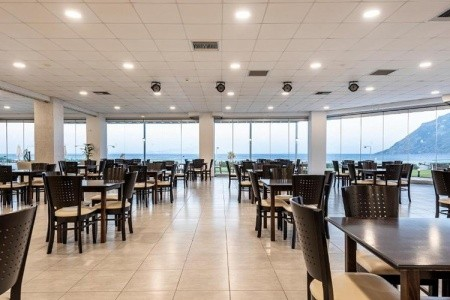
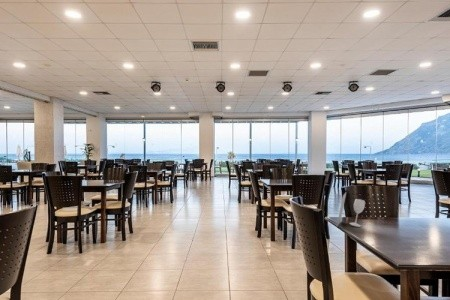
+ glass (354, 209)
